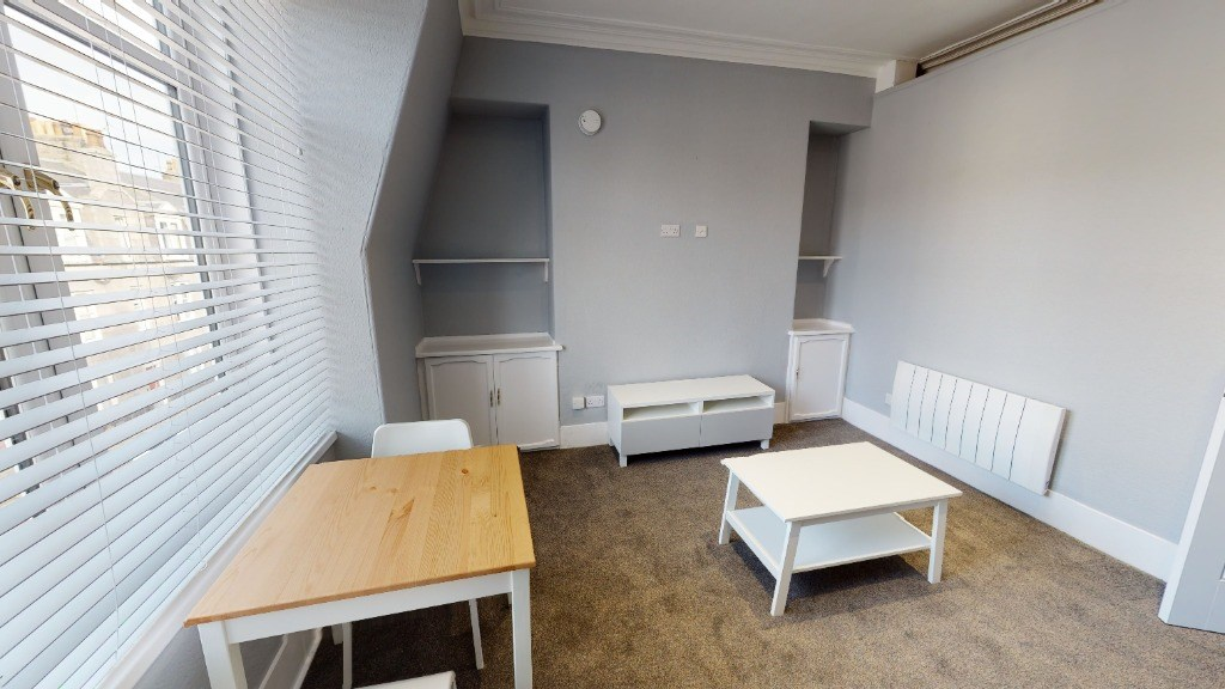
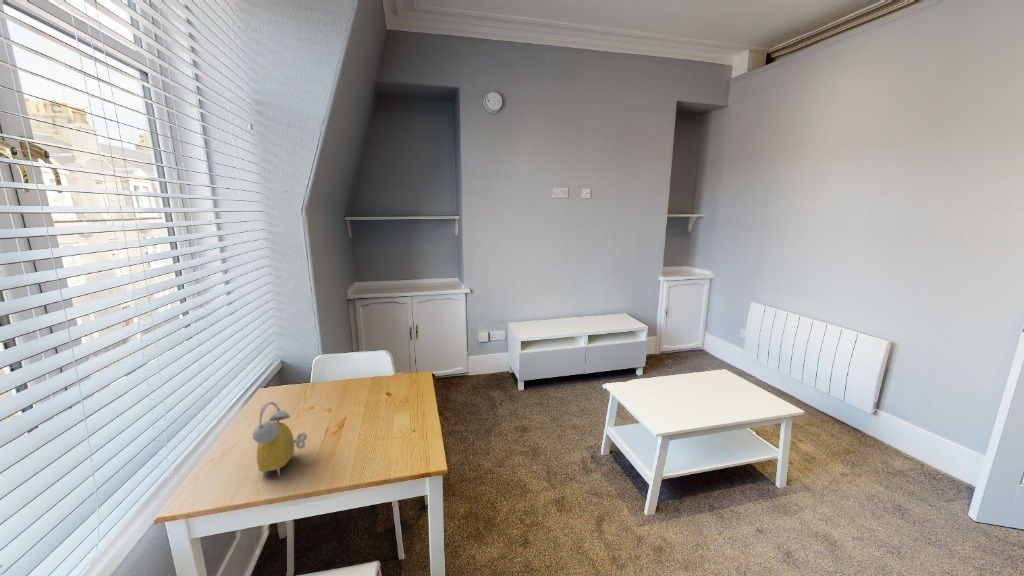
+ alarm clock (280, 434)
